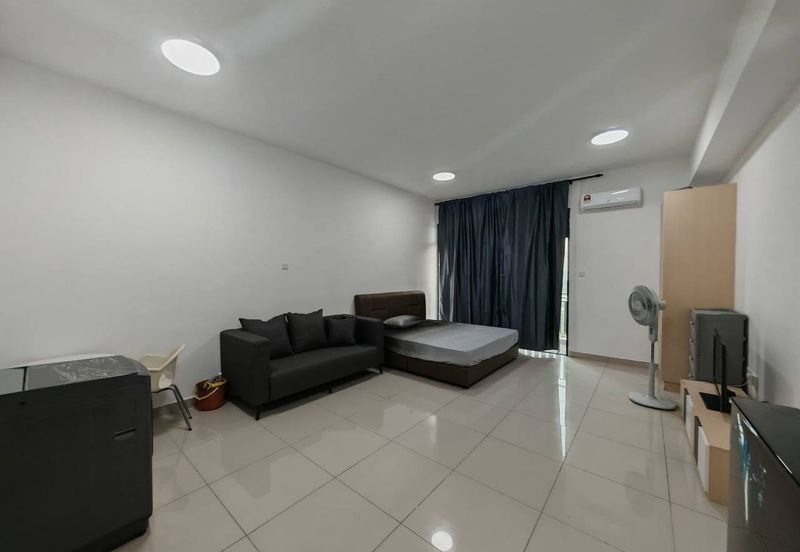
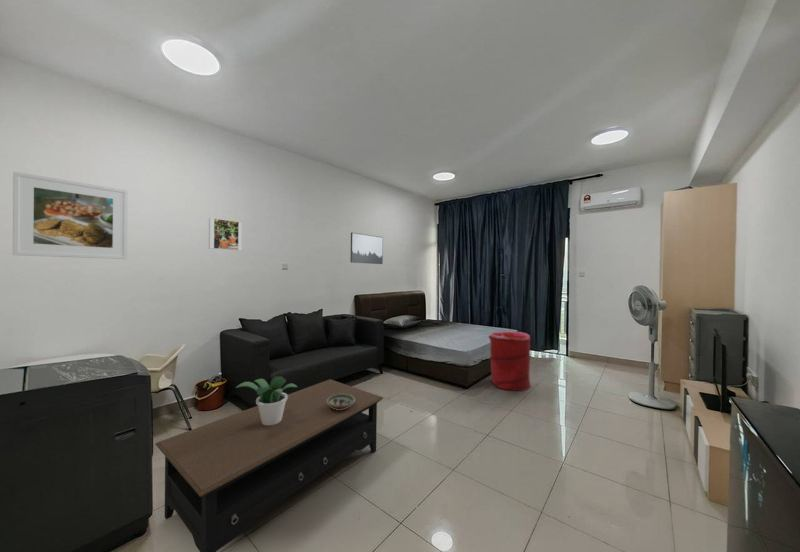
+ decorative bowl (340, 403)
+ laundry hamper (509, 358)
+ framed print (226, 234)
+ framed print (75, 219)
+ wall art (367, 249)
+ potted plant (267, 400)
+ coffee table (287, 447)
